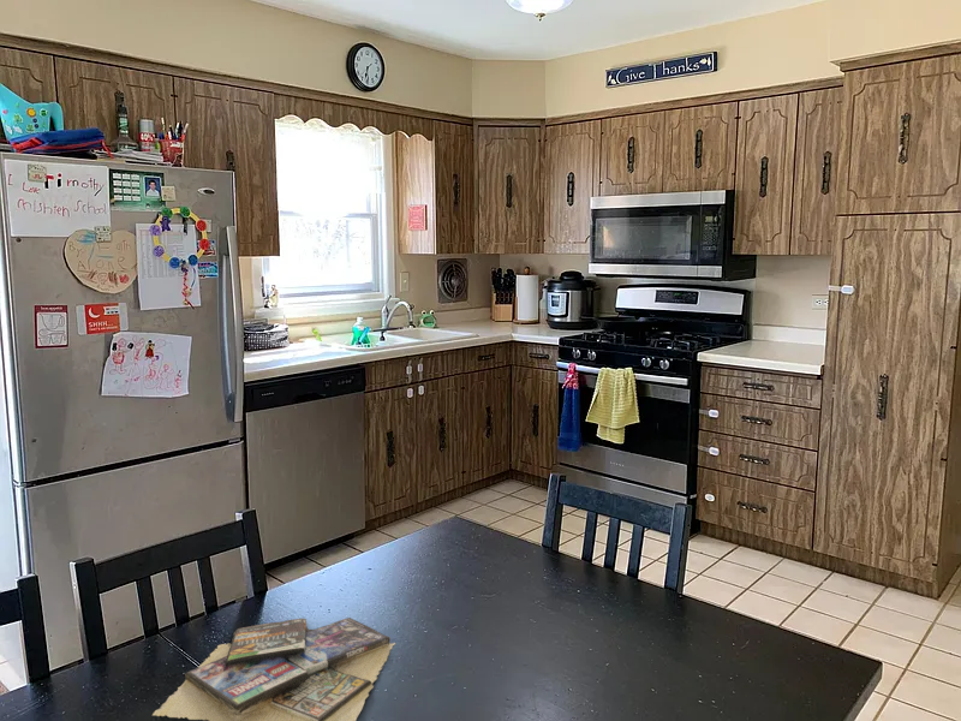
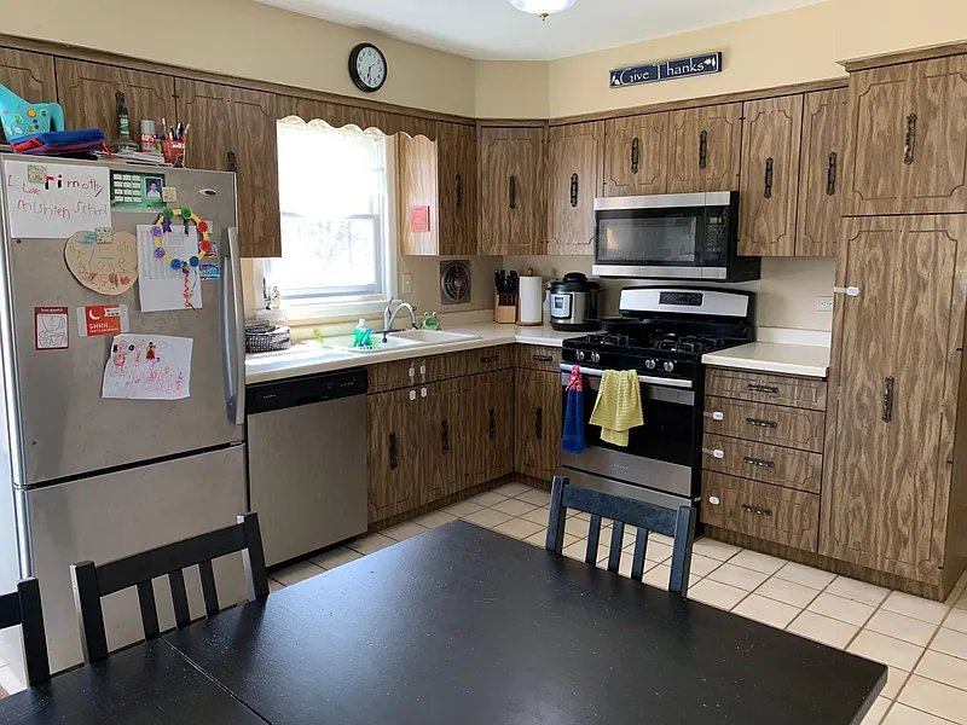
- video game cases (290, 655)
